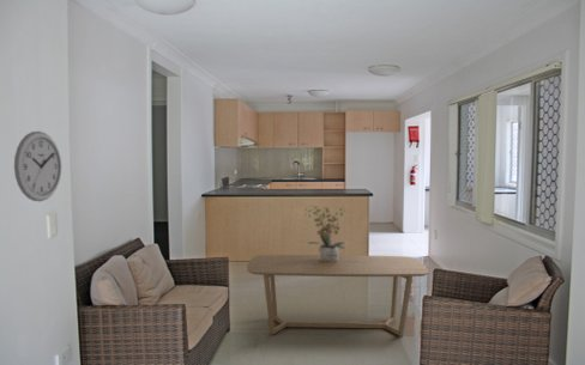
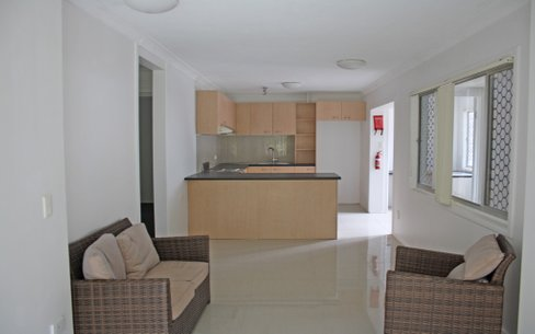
- coffee table (334, 275)
- potted plant (326, 232)
- wall clock (41, 166)
